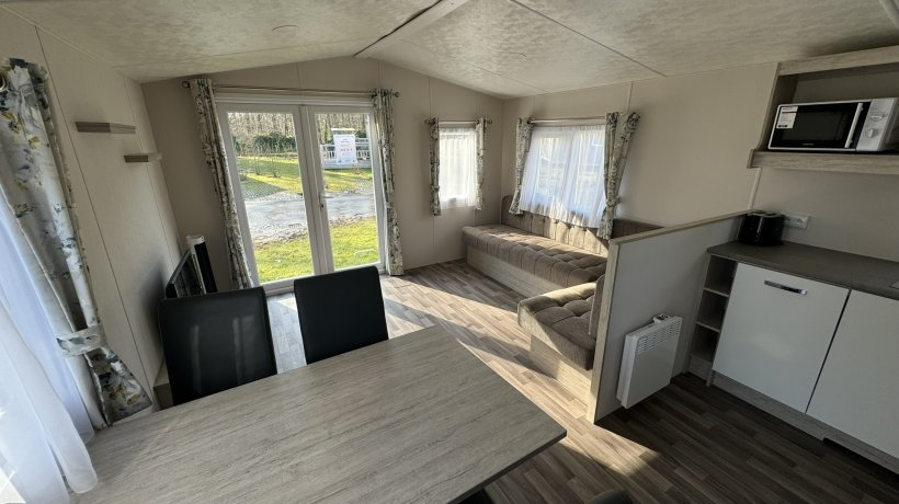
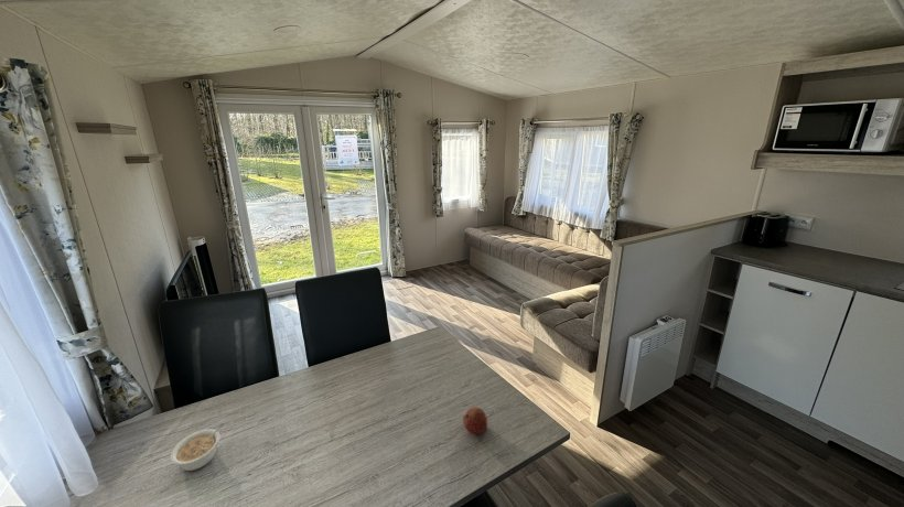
+ legume (197, 449)
+ fruit (475, 419)
